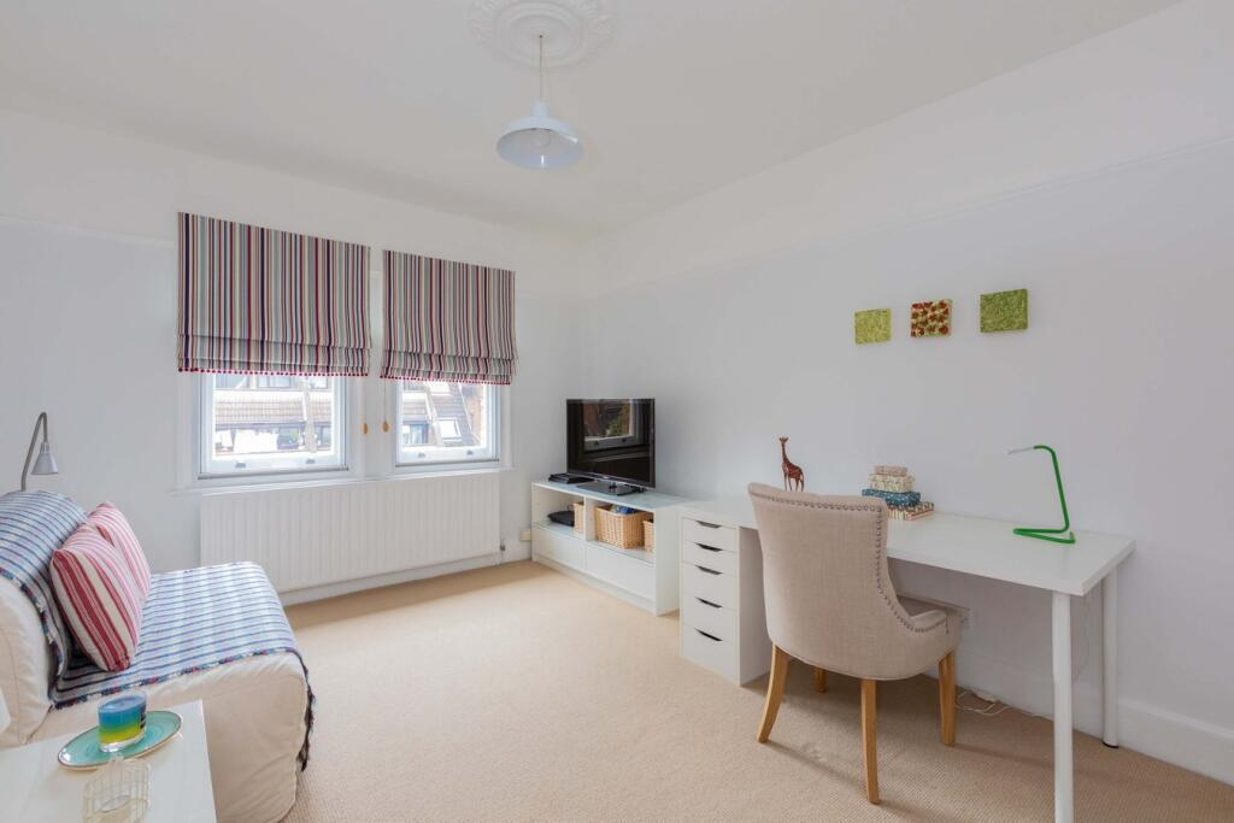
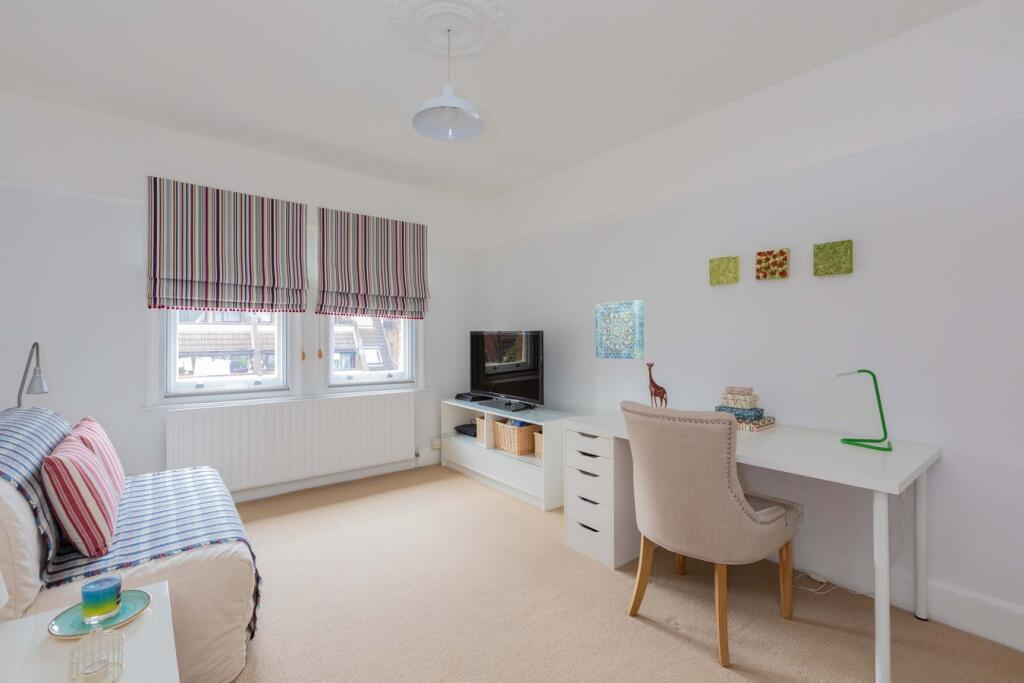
+ wall art (618, 330)
